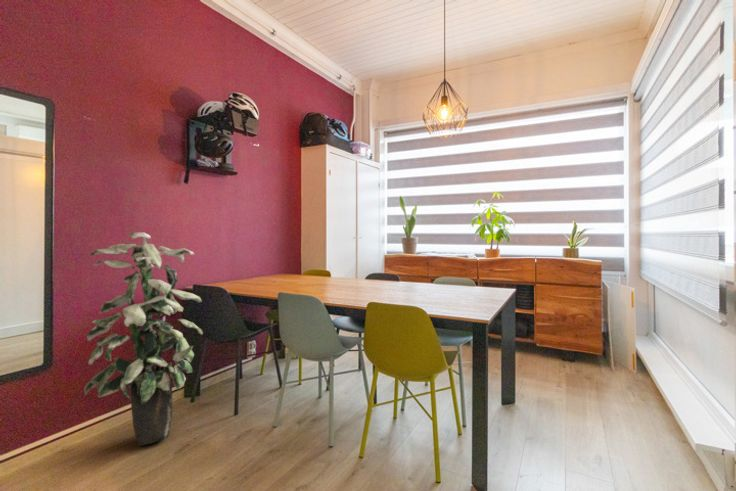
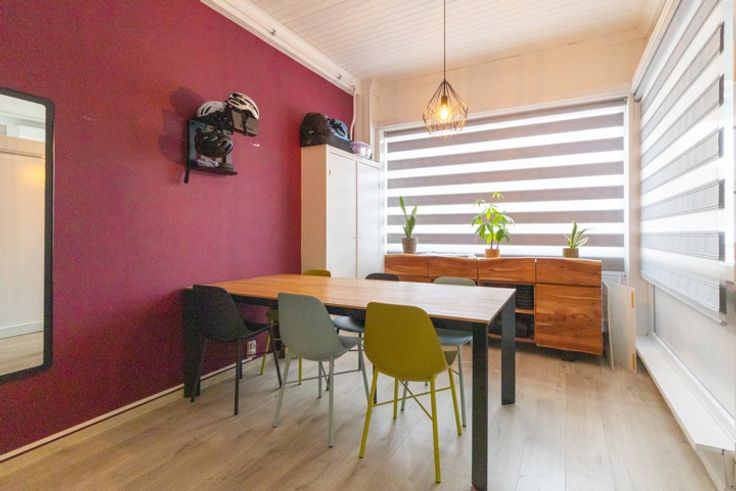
- indoor plant (144, 335)
